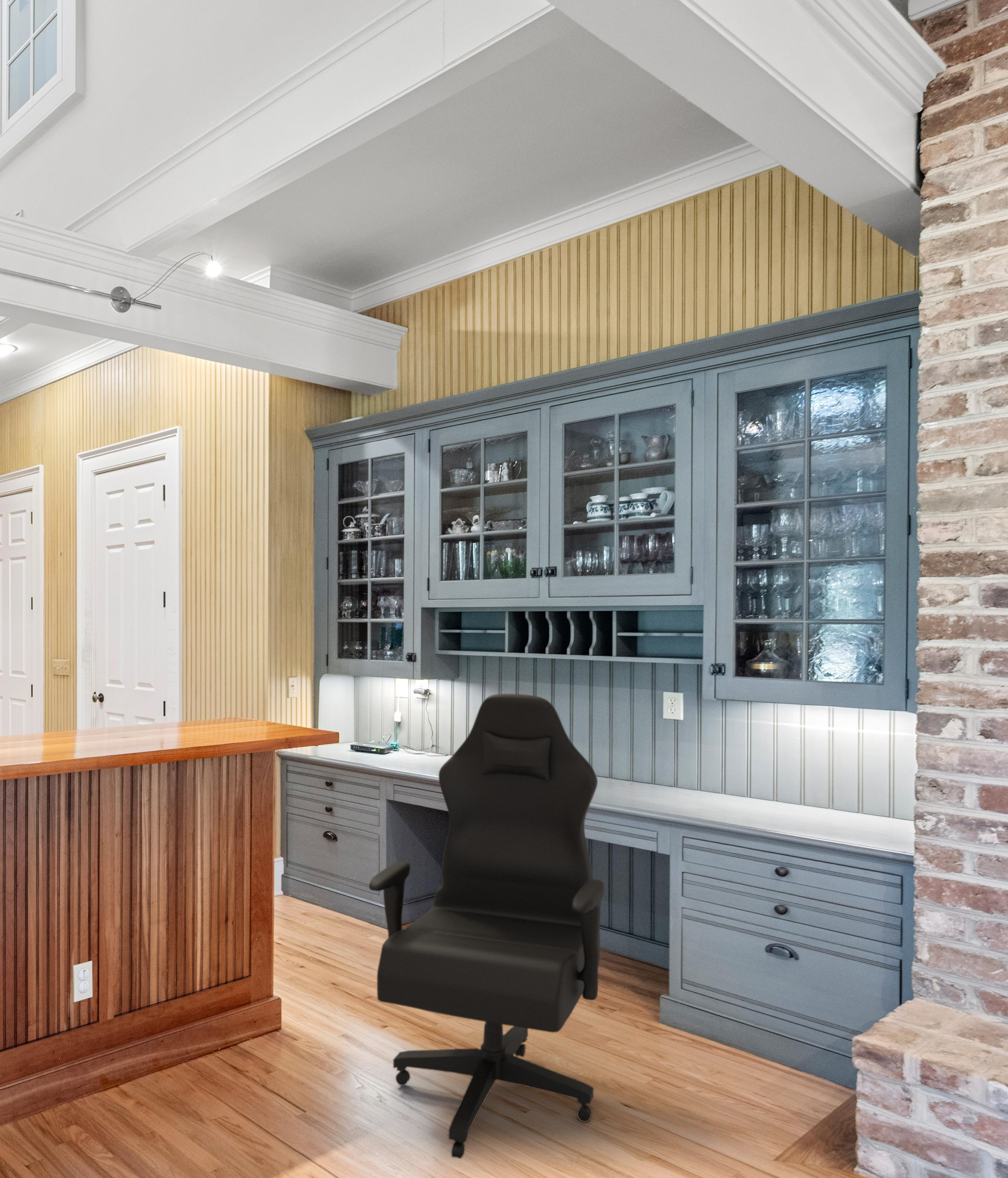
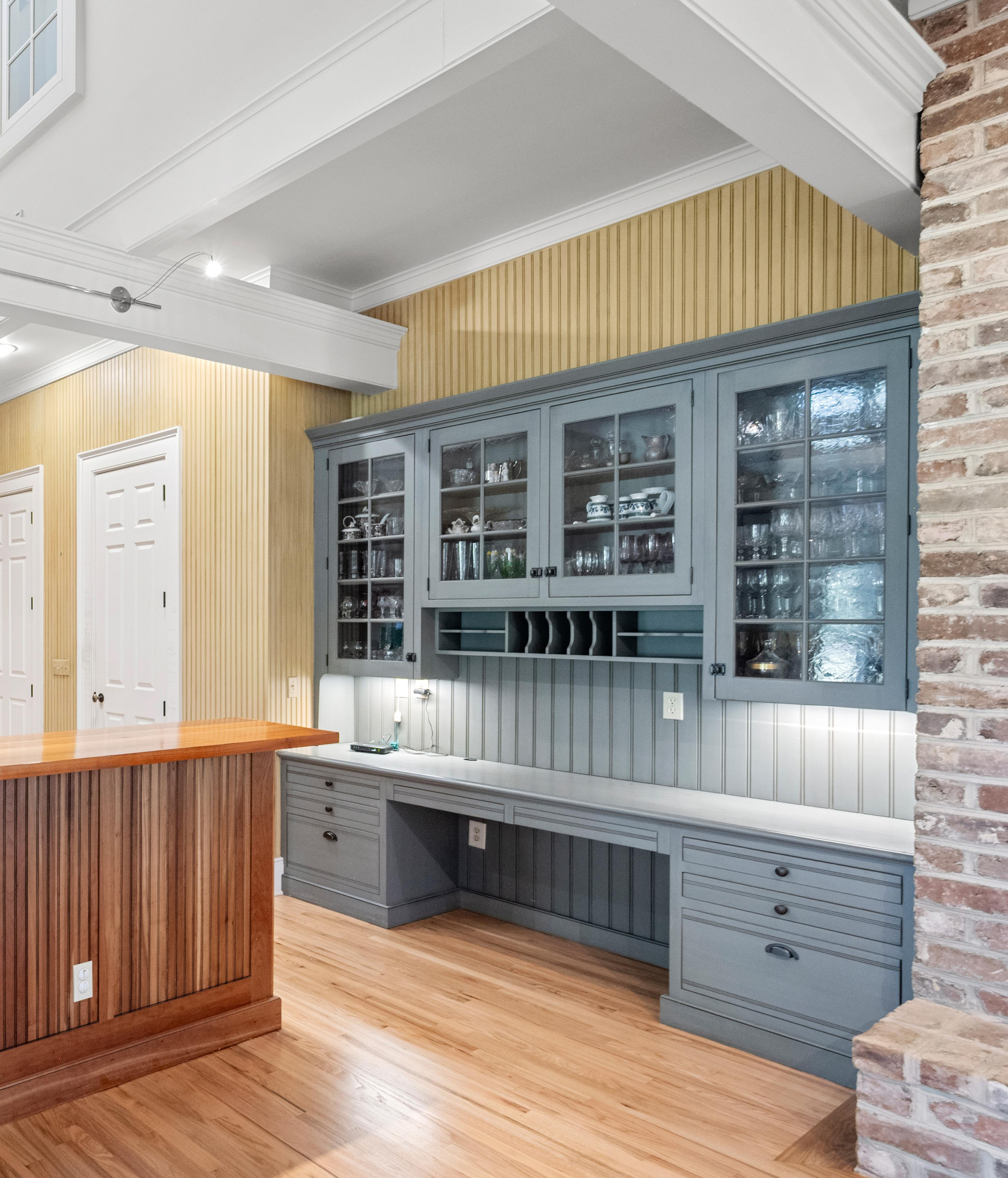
- office chair (491, 903)
